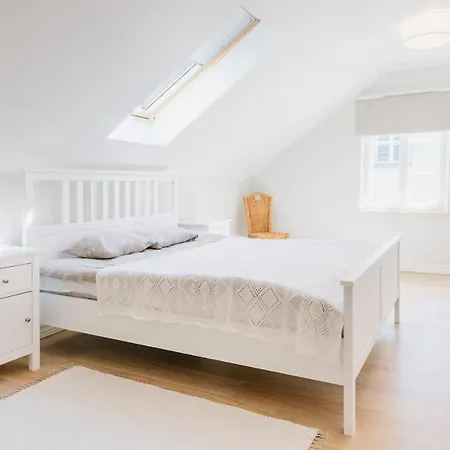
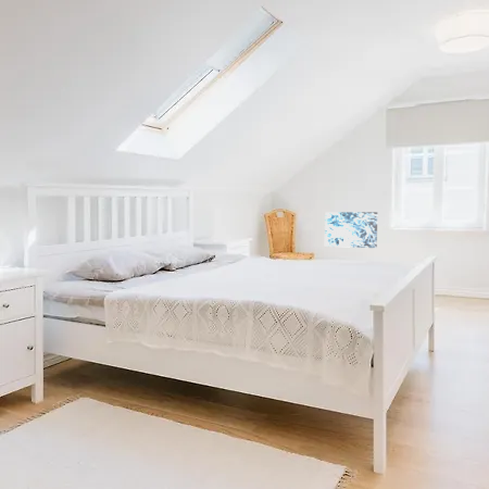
+ wall art (350, 229)
